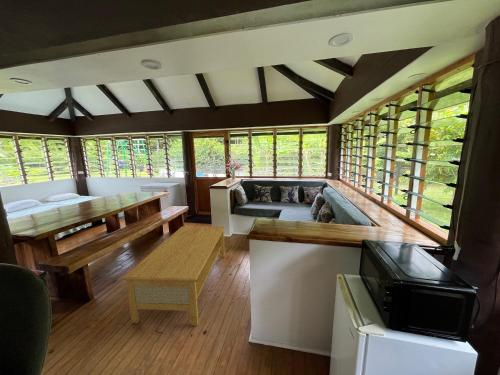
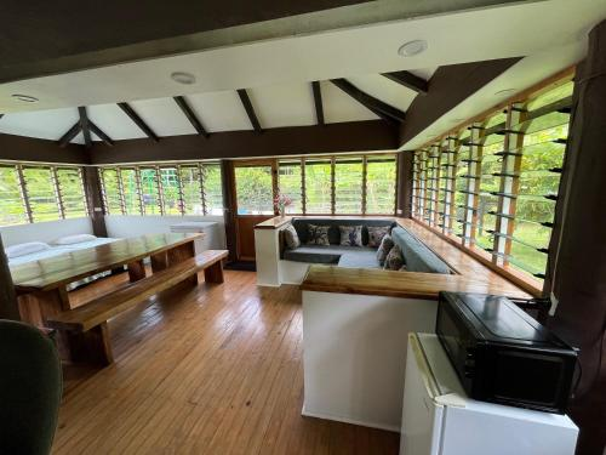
- coffee table (188, 263)
